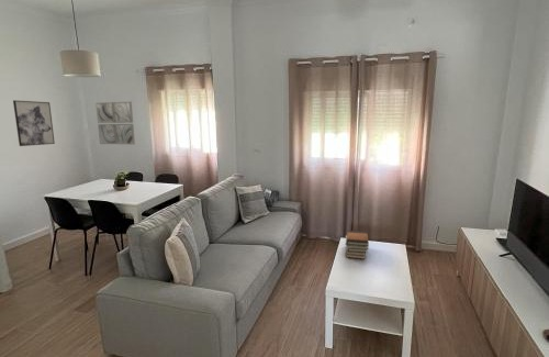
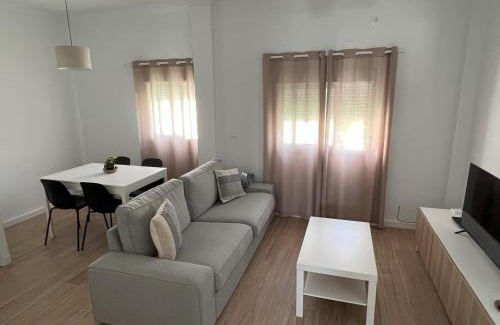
- wall art (34, 123)
- wall art (114, 122)
- book stack (356, 244)
